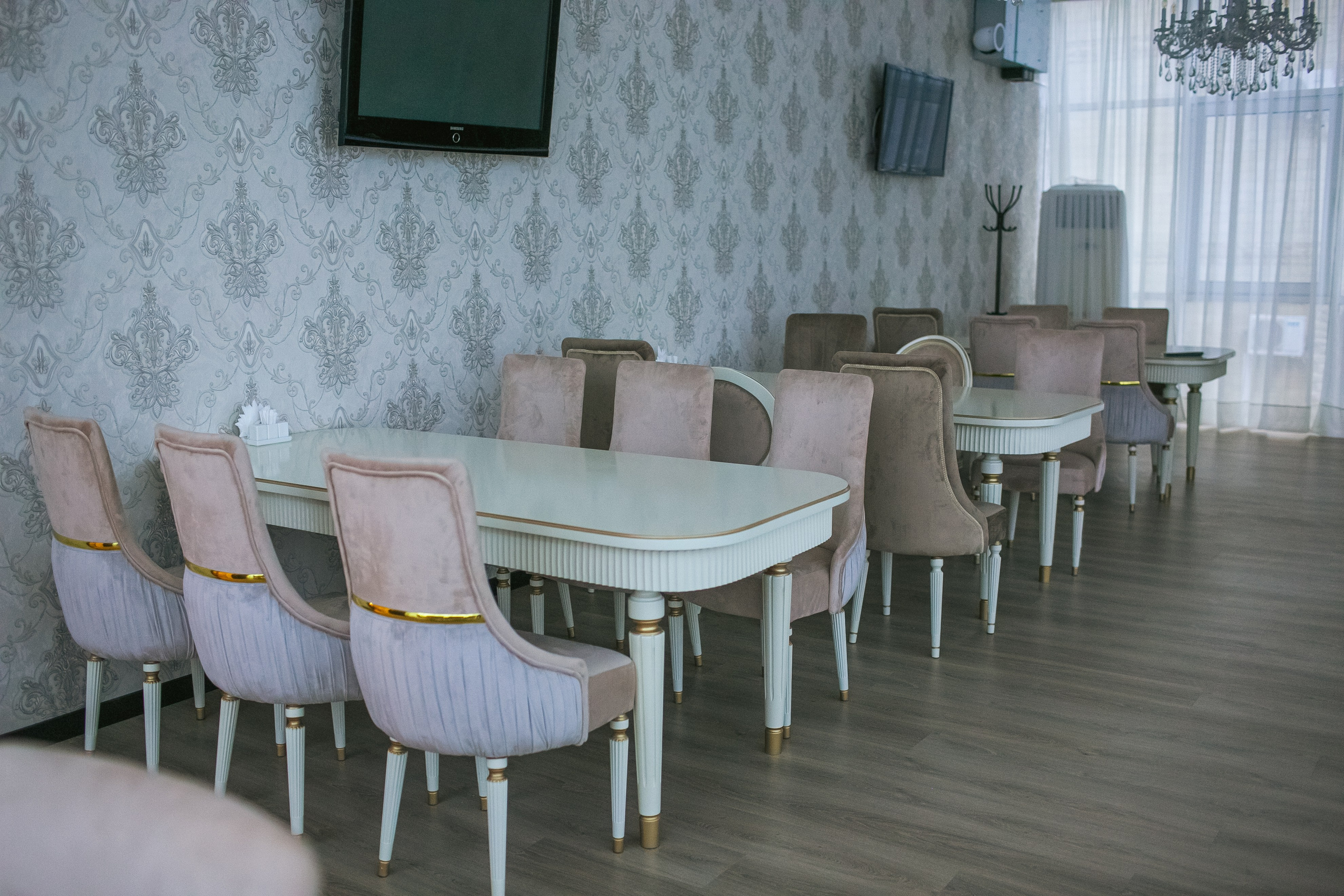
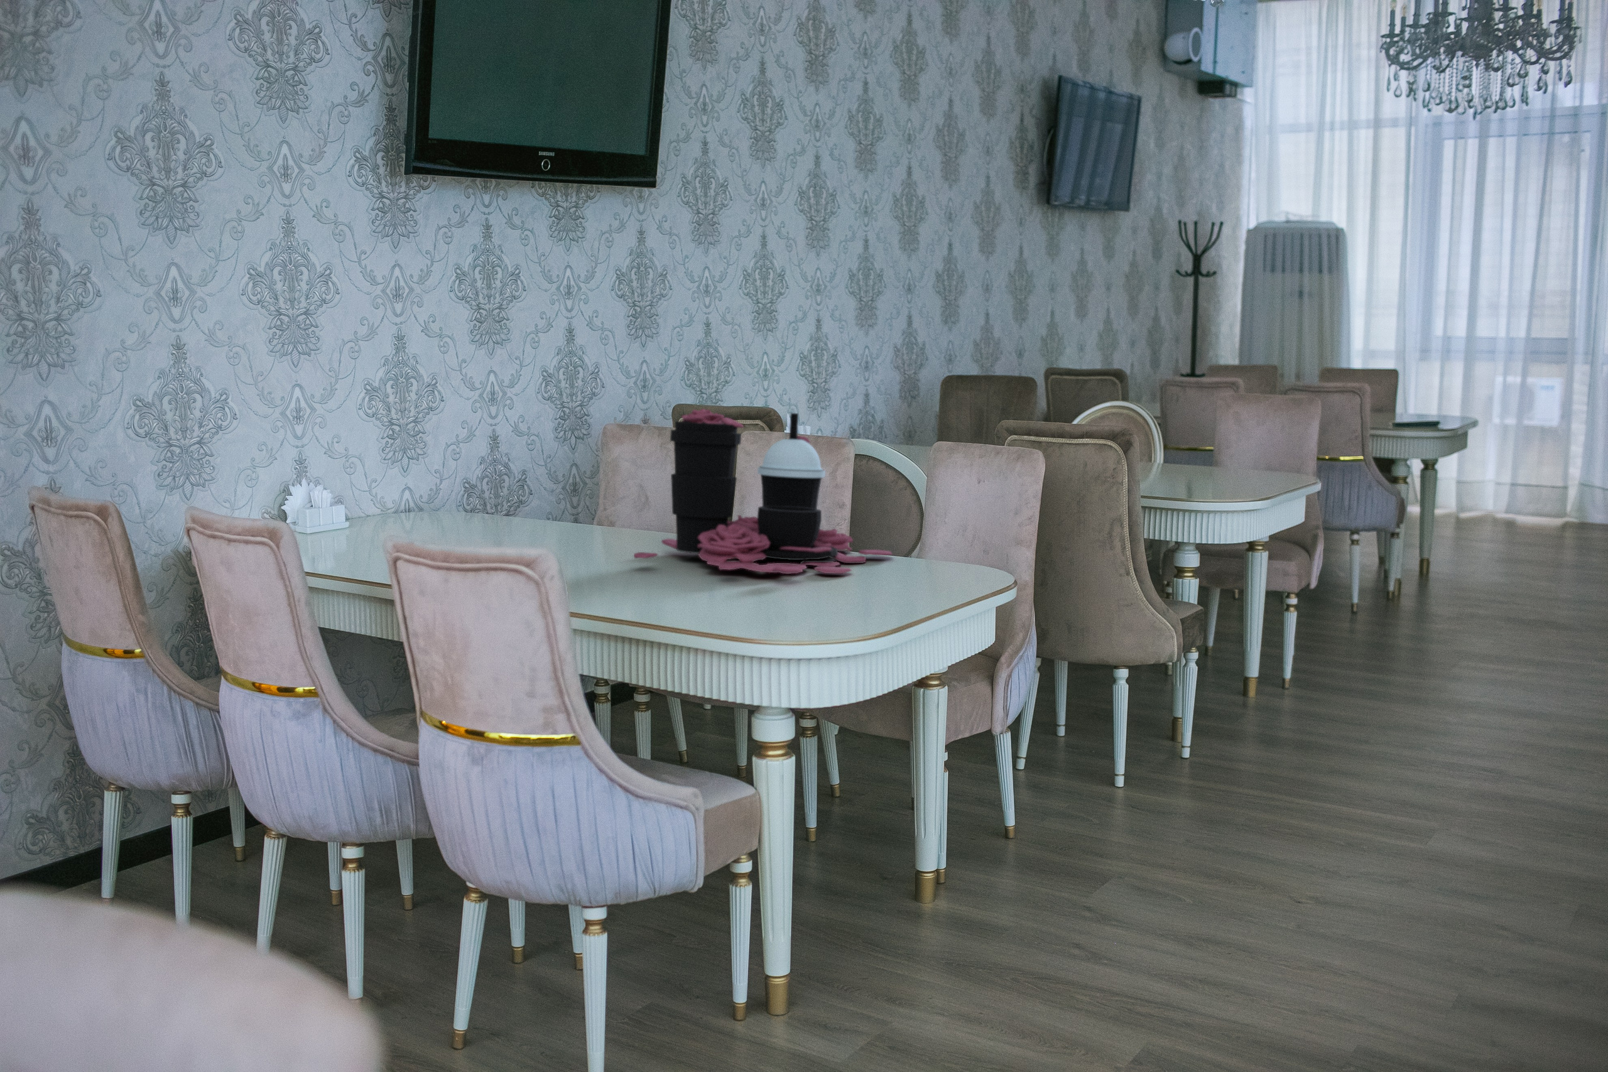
+ flower arrangement (773, 486)
